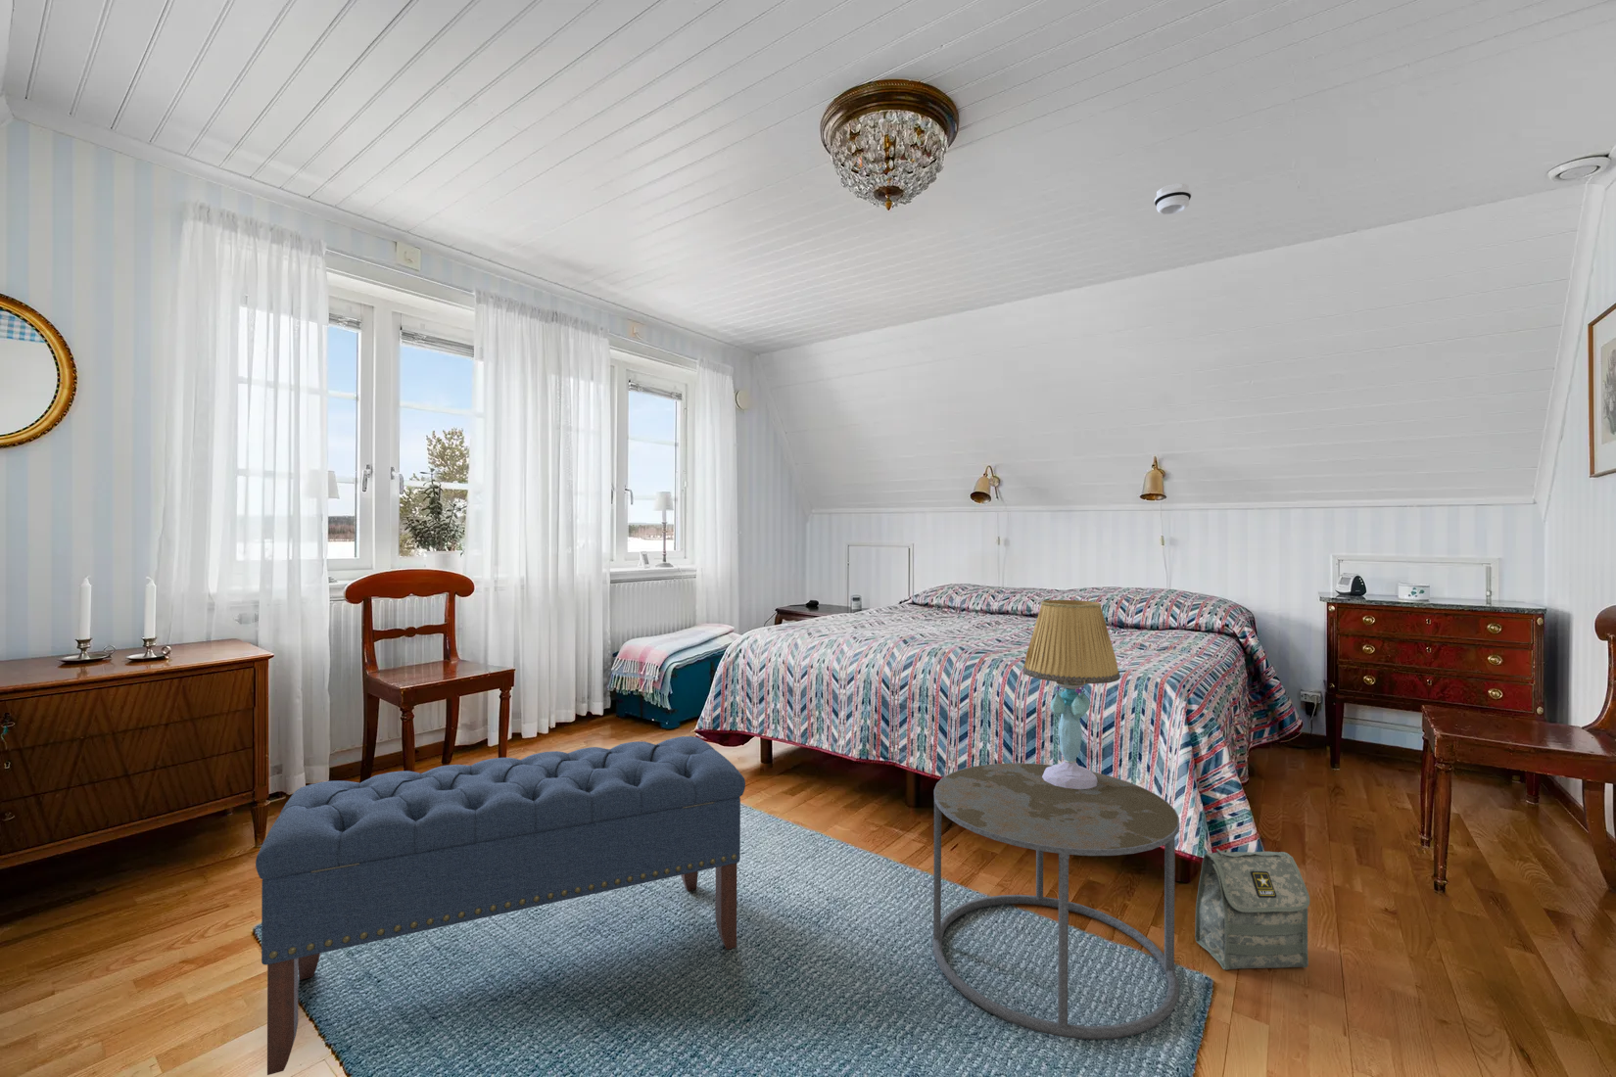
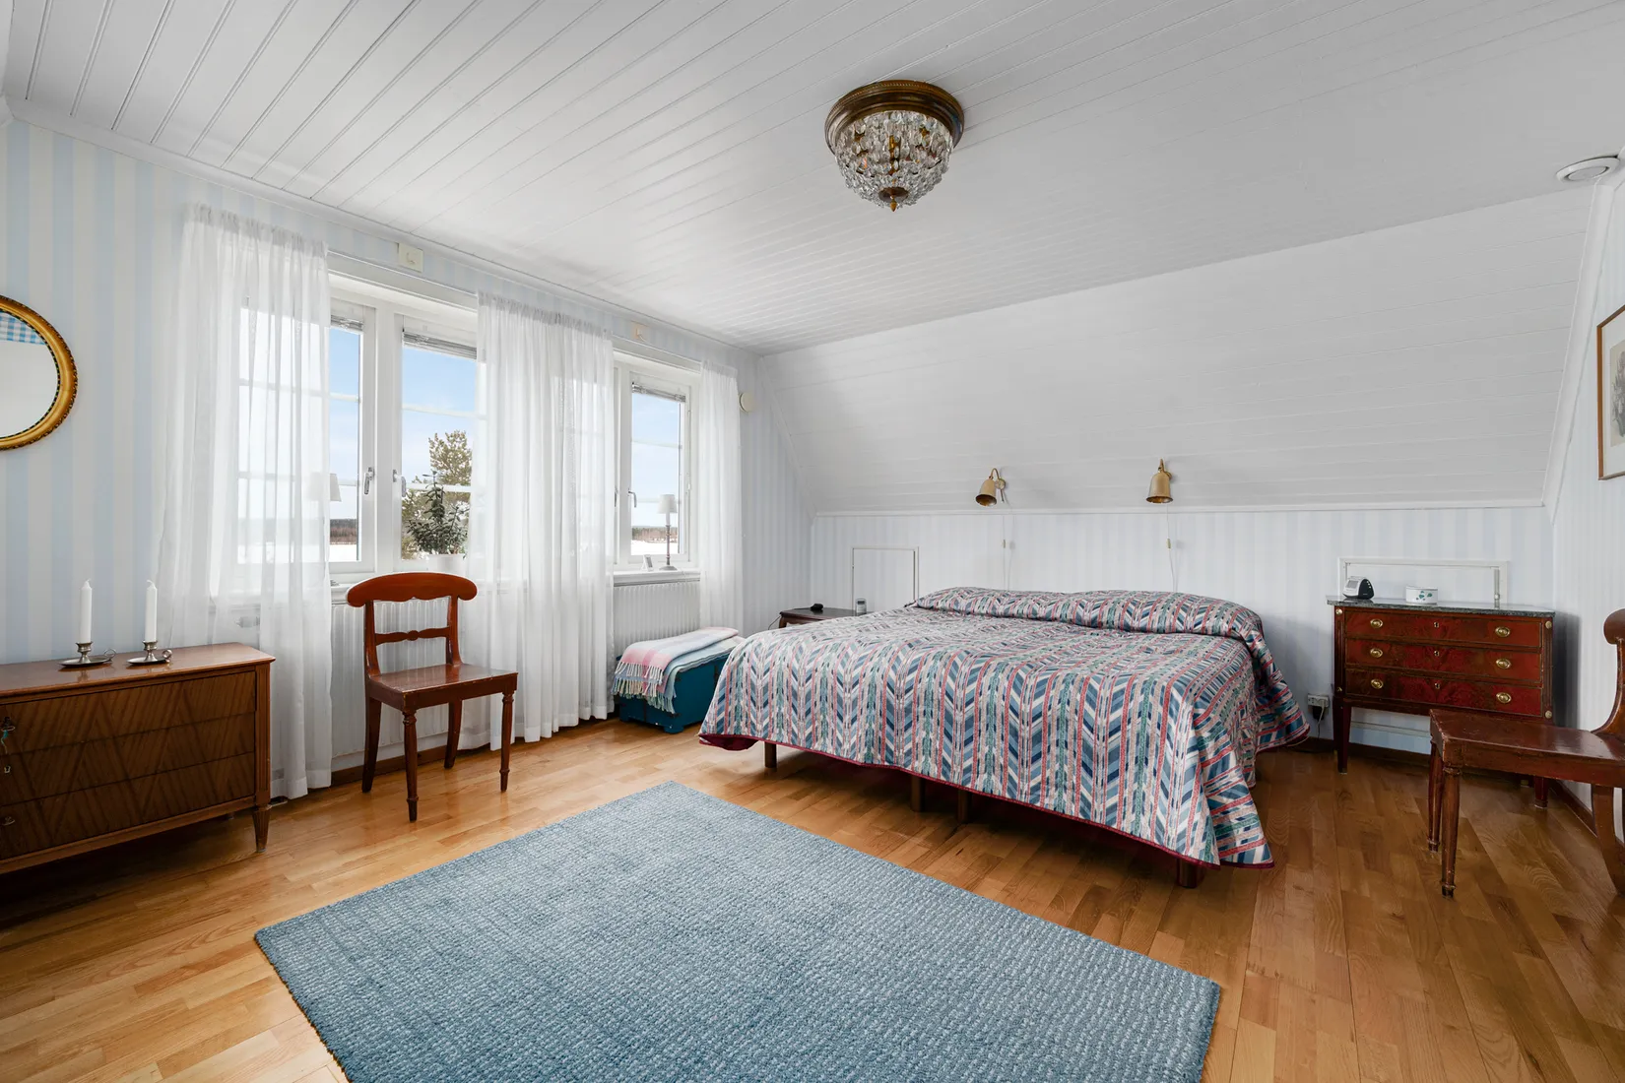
- smoke detector (1172, 200)
- bag (1250, 904)
- table lamp (1069, 690)
- side table (1042, 879)
- bench (525, 864)
